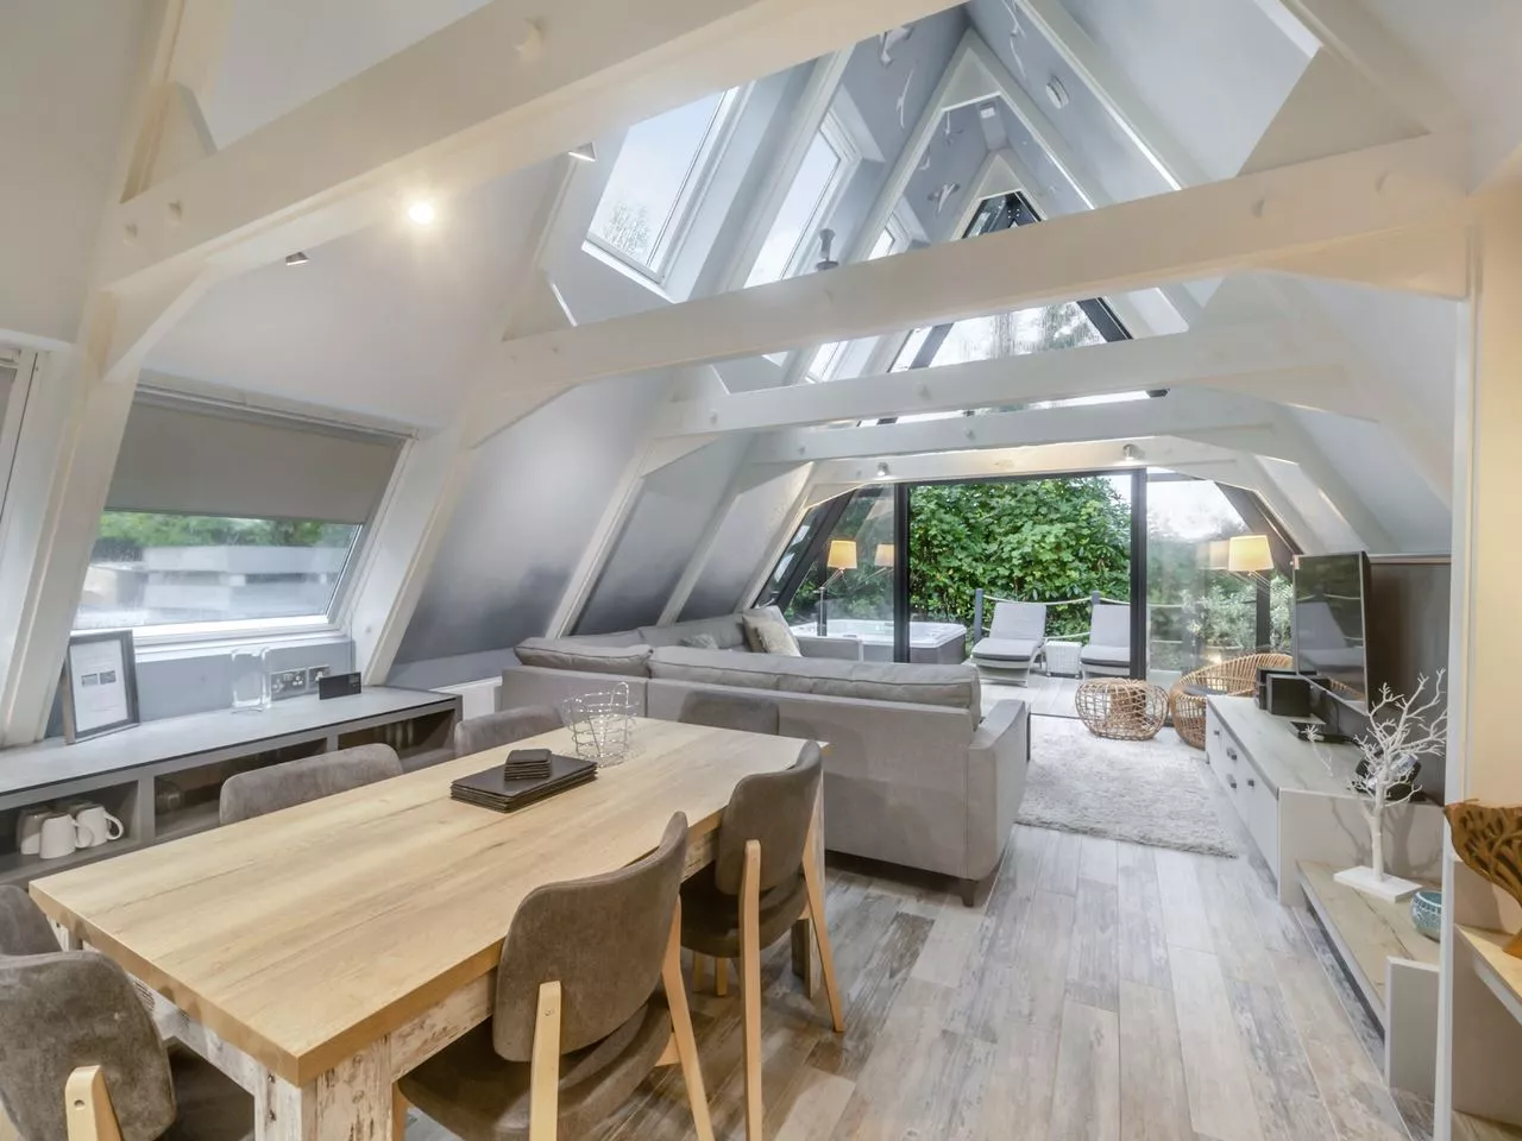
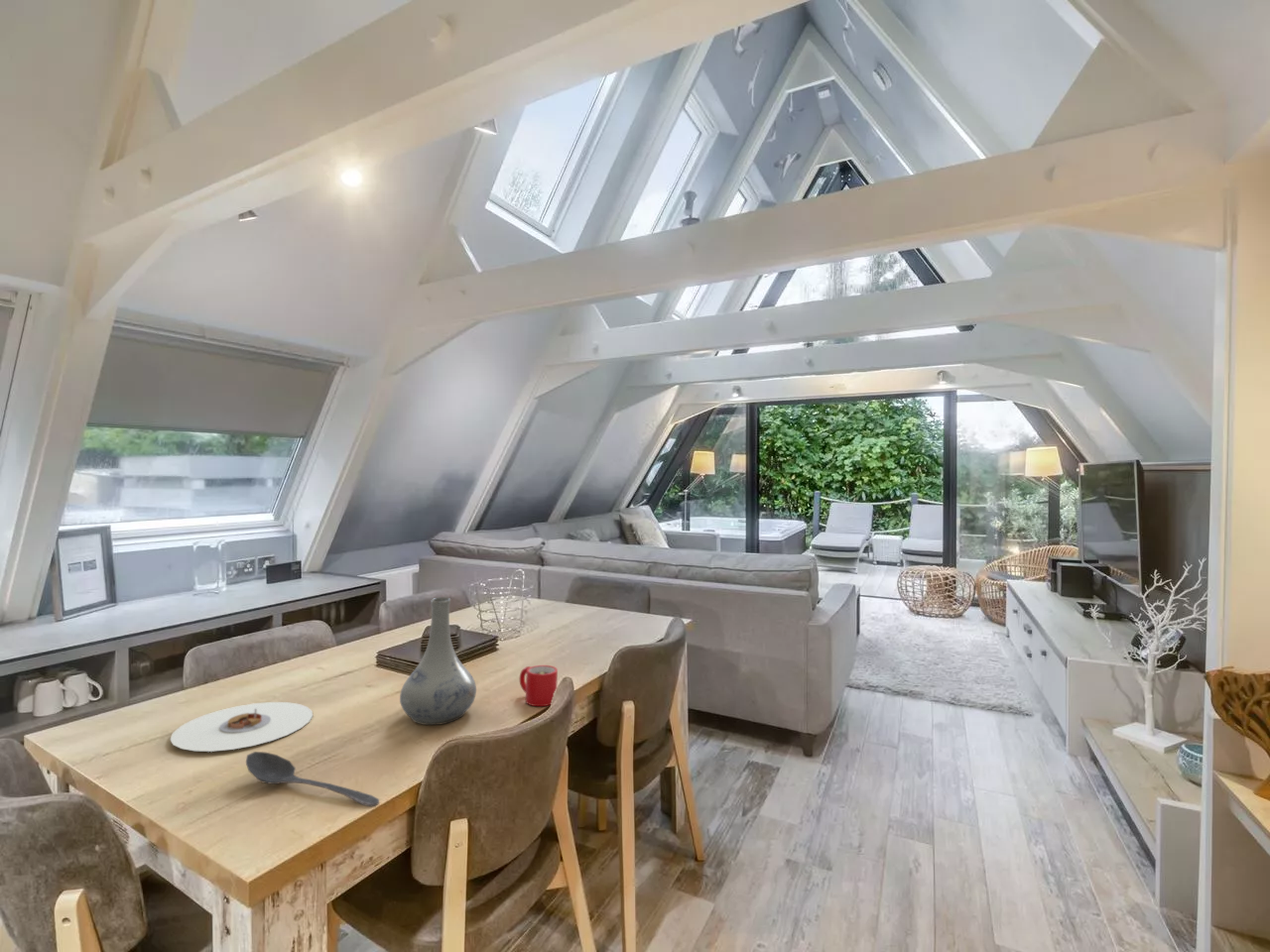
+ plate (245, 718)
+ vase (440, 655)
+ mug (536, 682)
+ stirrer (311, 779)
